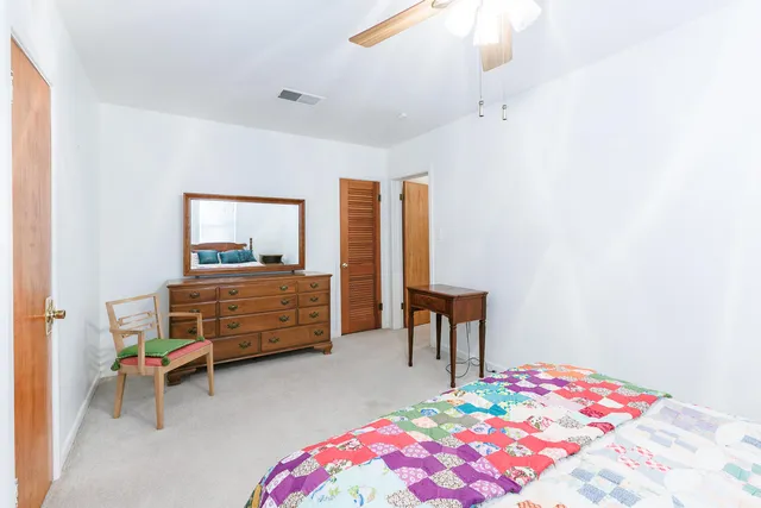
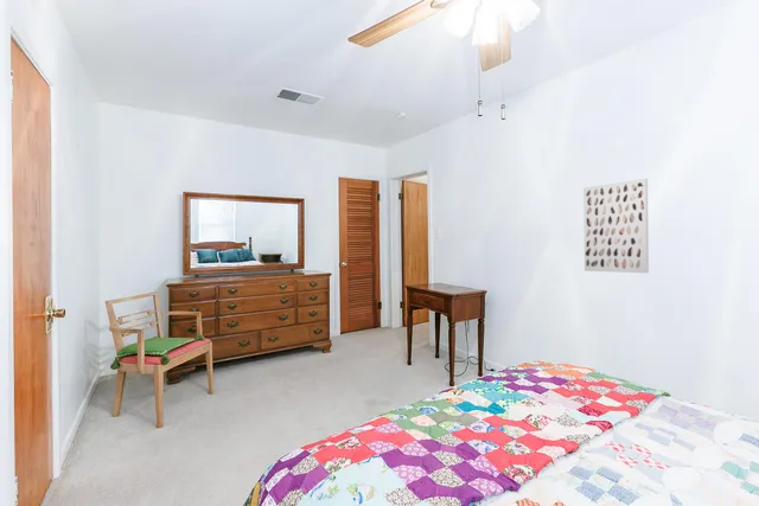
+ wall art (613, 228)
